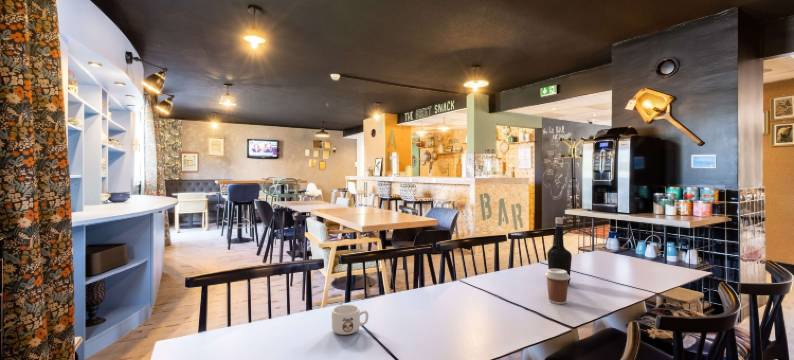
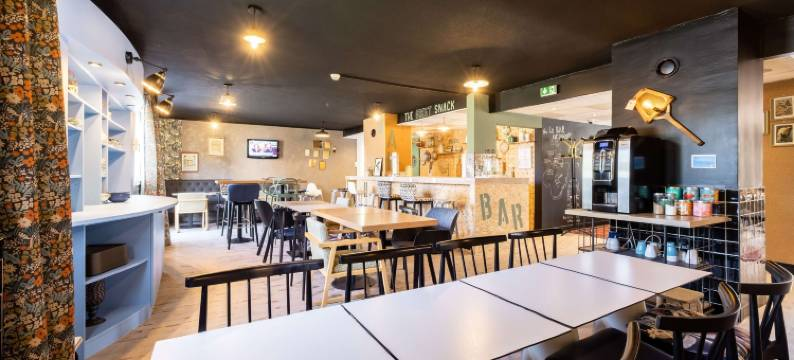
- mug (350, 319)
- coffee cup (557, 286)
- bottle (559, 250)
